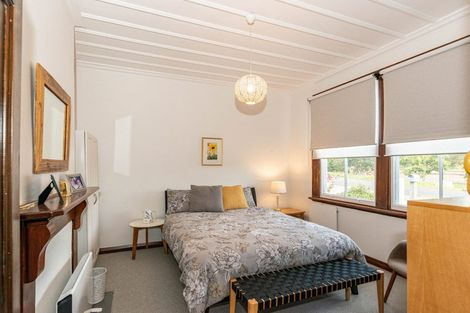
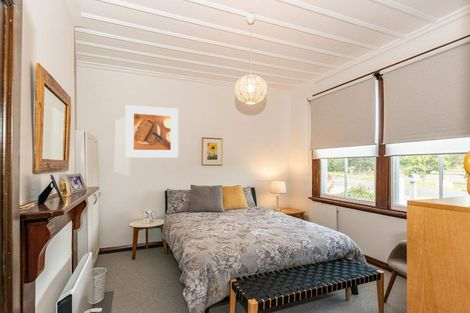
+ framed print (152, 132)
